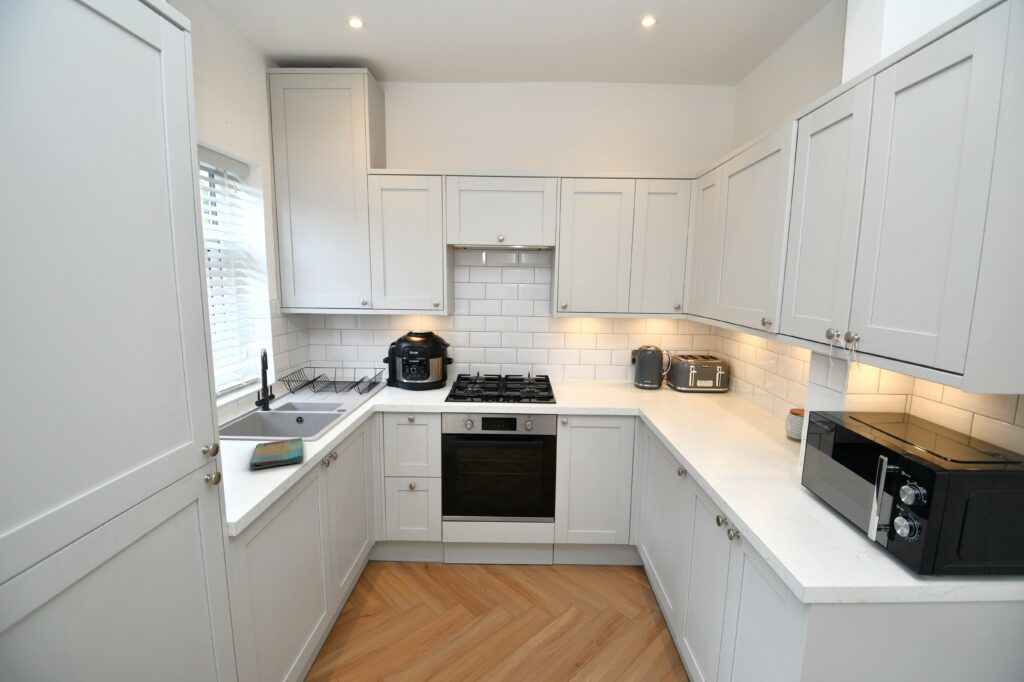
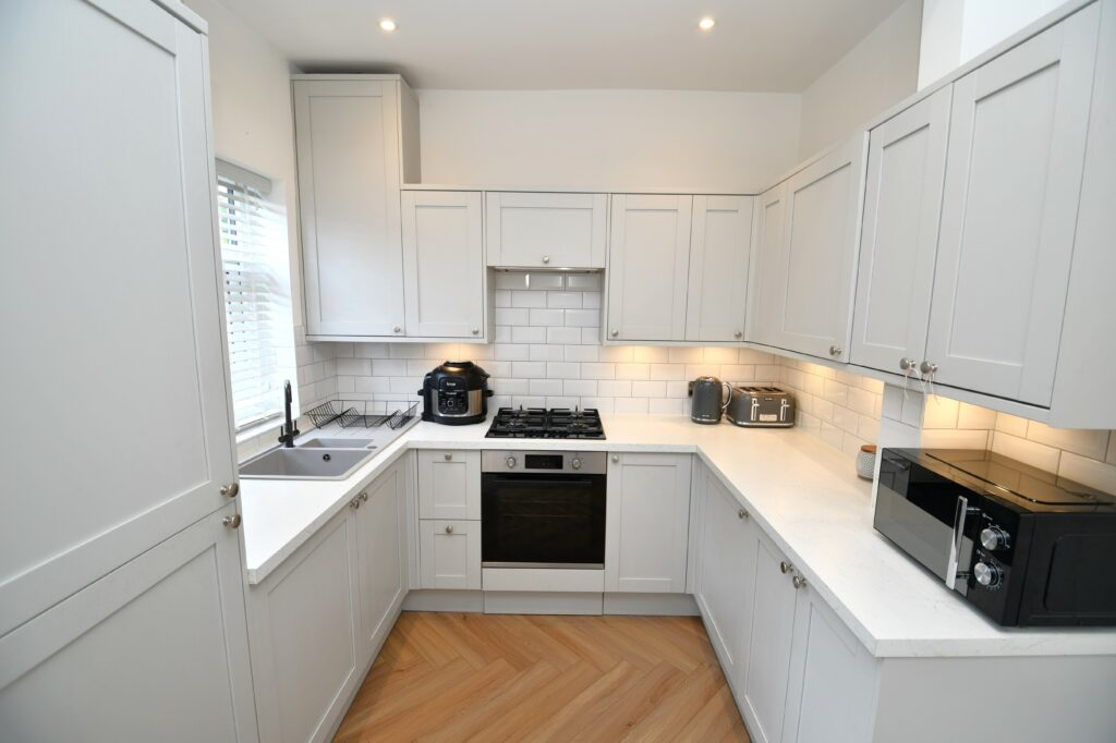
- dish towel (278, 451)
